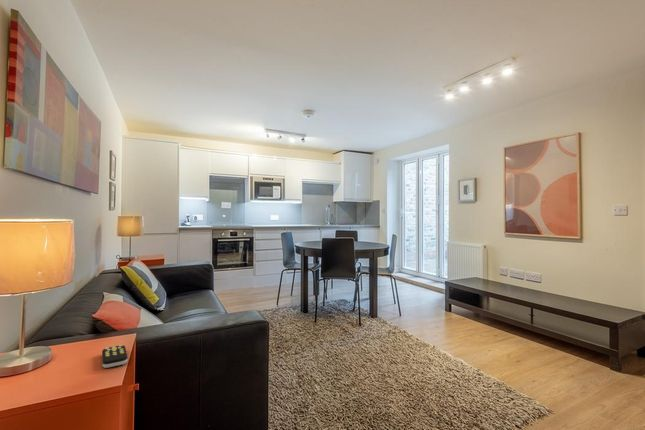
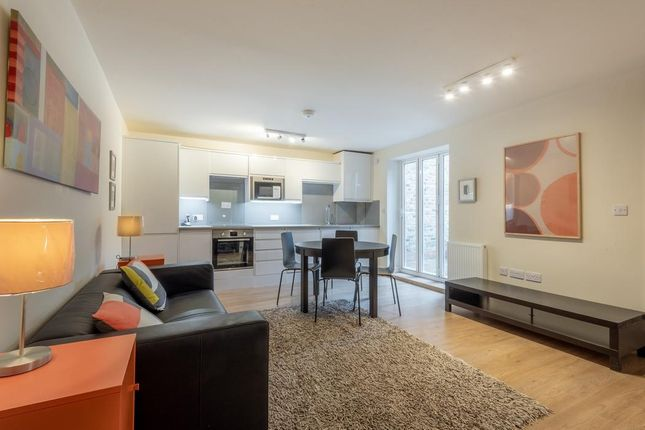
- remote control (114, 355)
